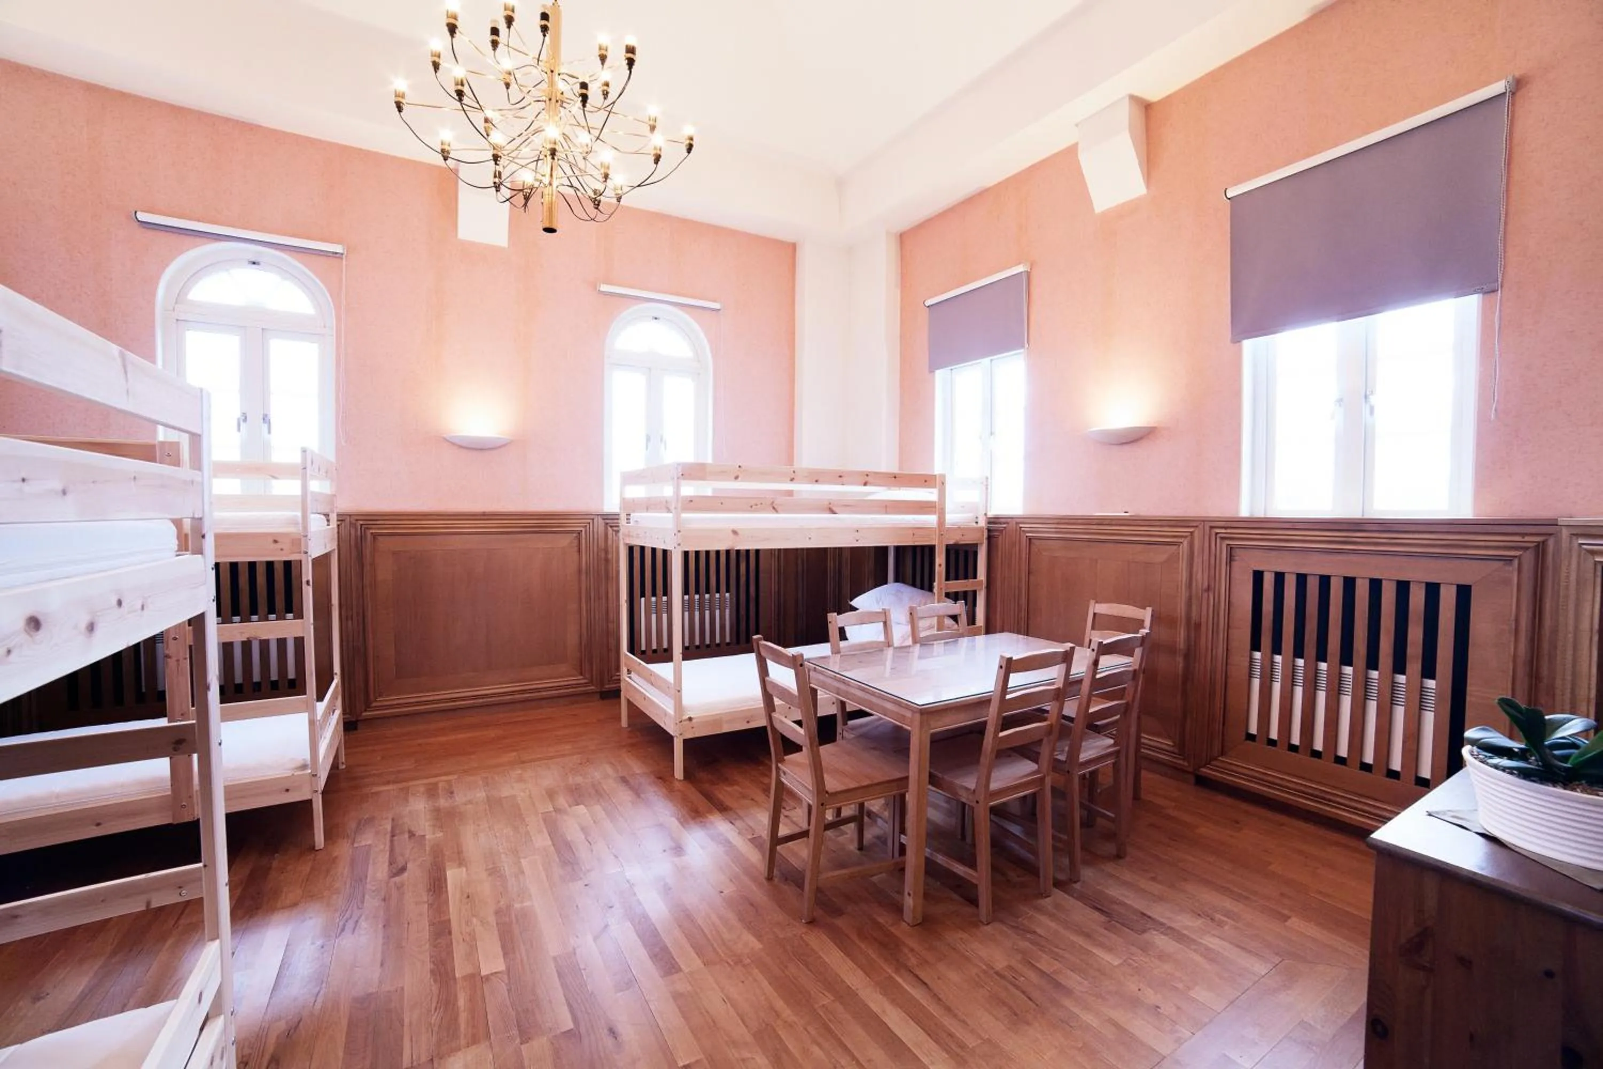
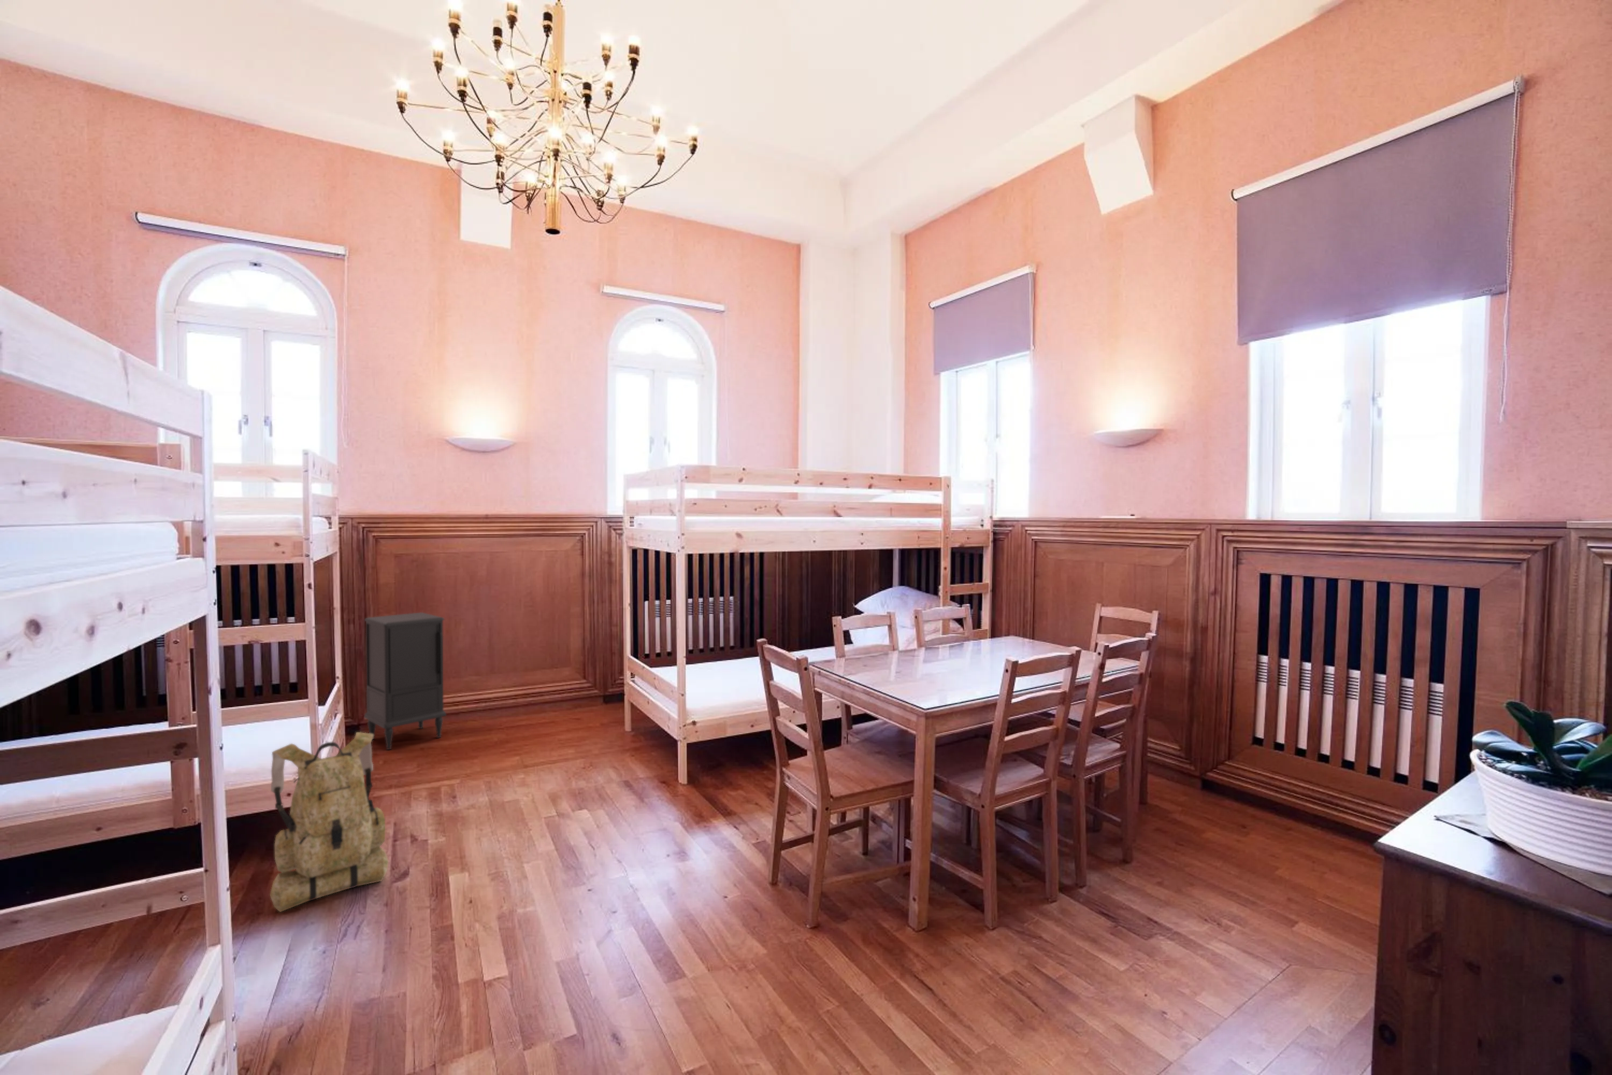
+ nightstand (405, 678)
+ backpack (329, 815)
